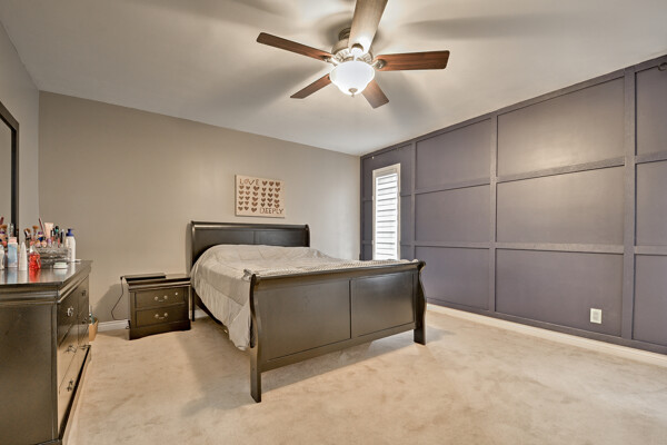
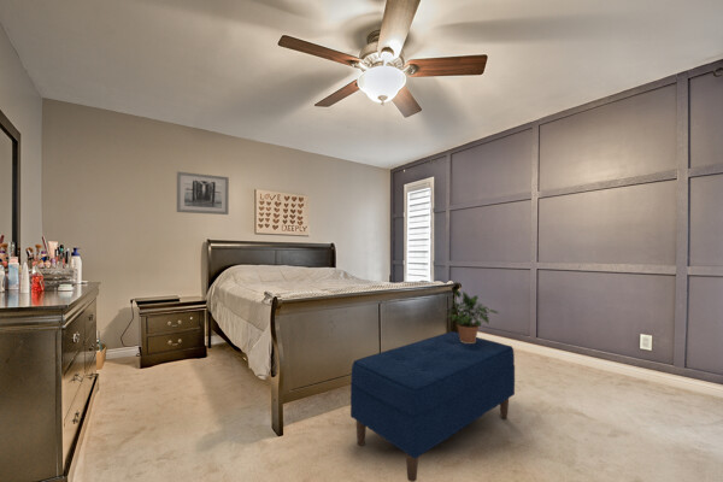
+ bench (437, 390)
+ wall art (204, 194)
+ potted plant (471, 316)
